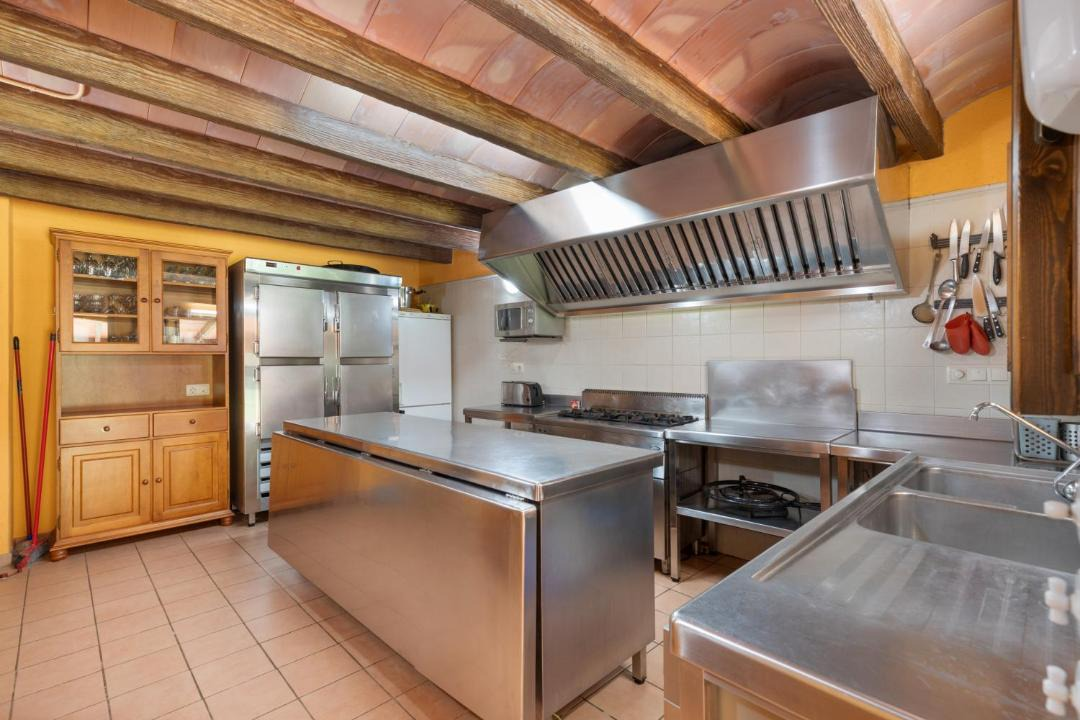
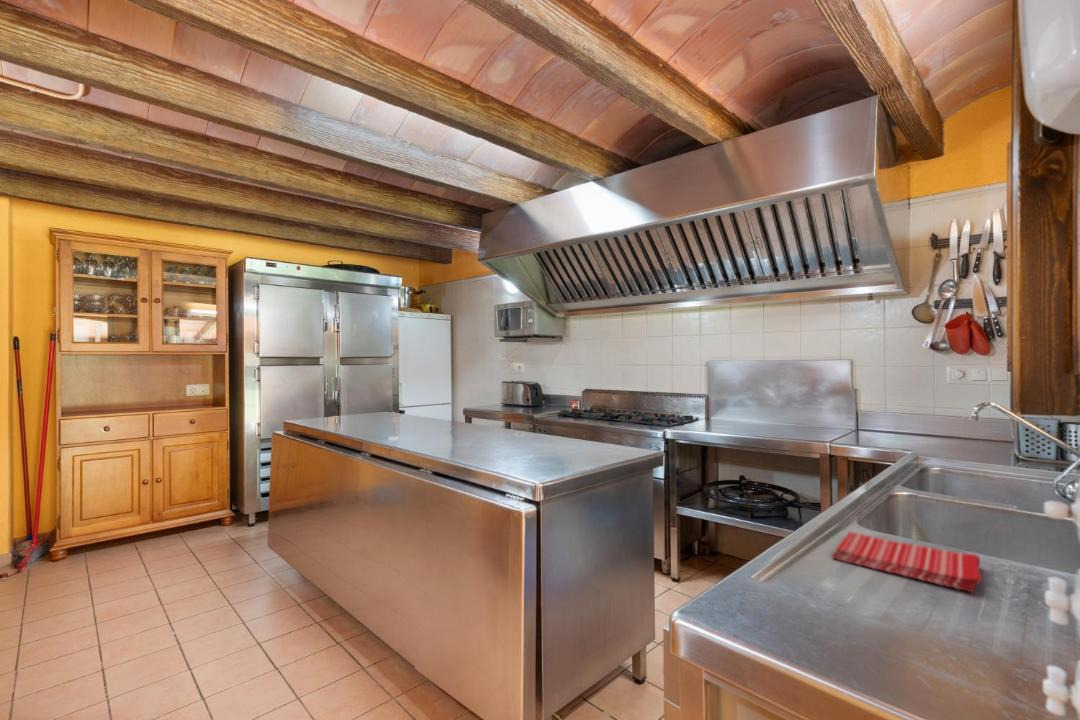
+ dish towel (905, 556)
